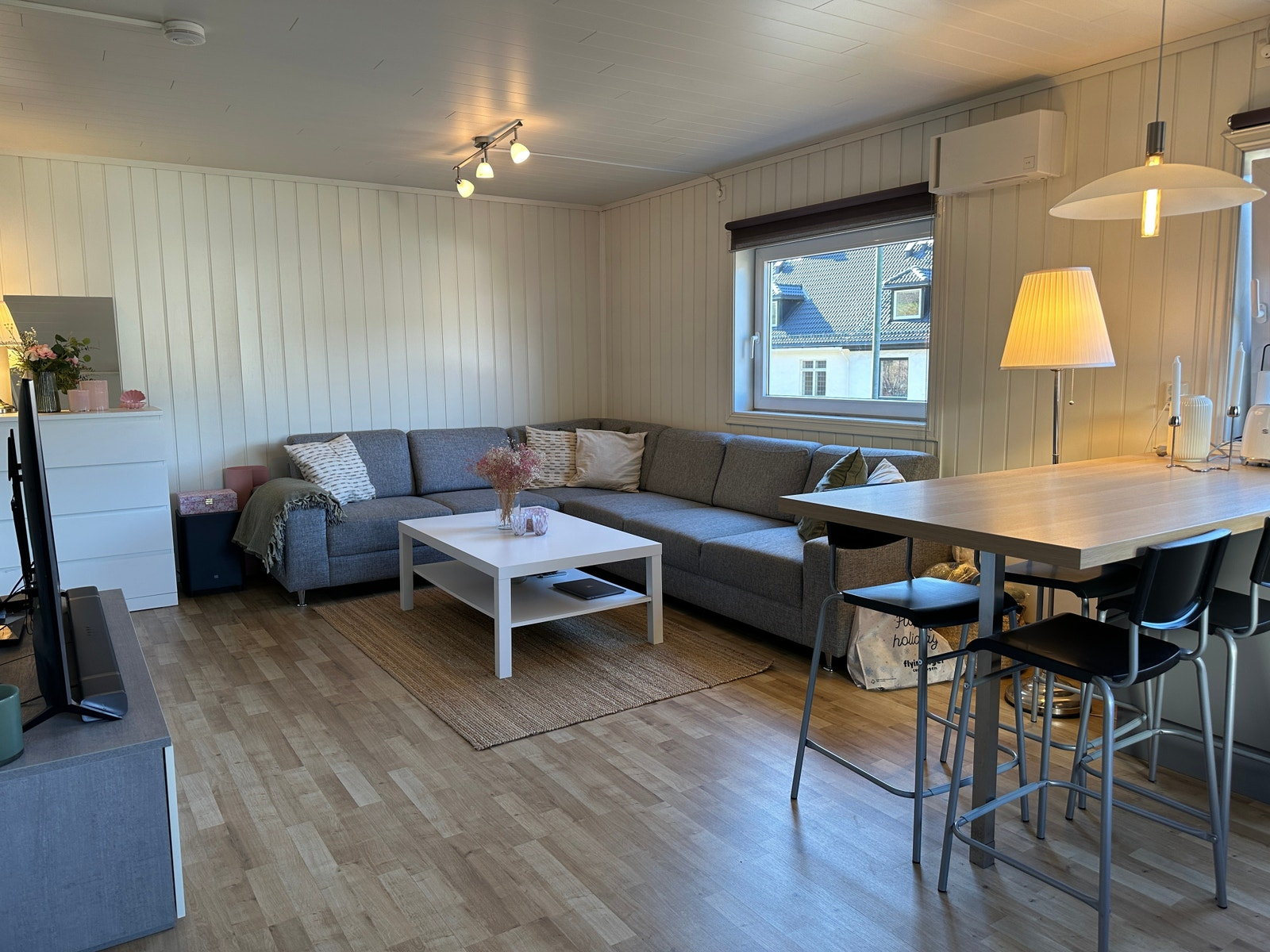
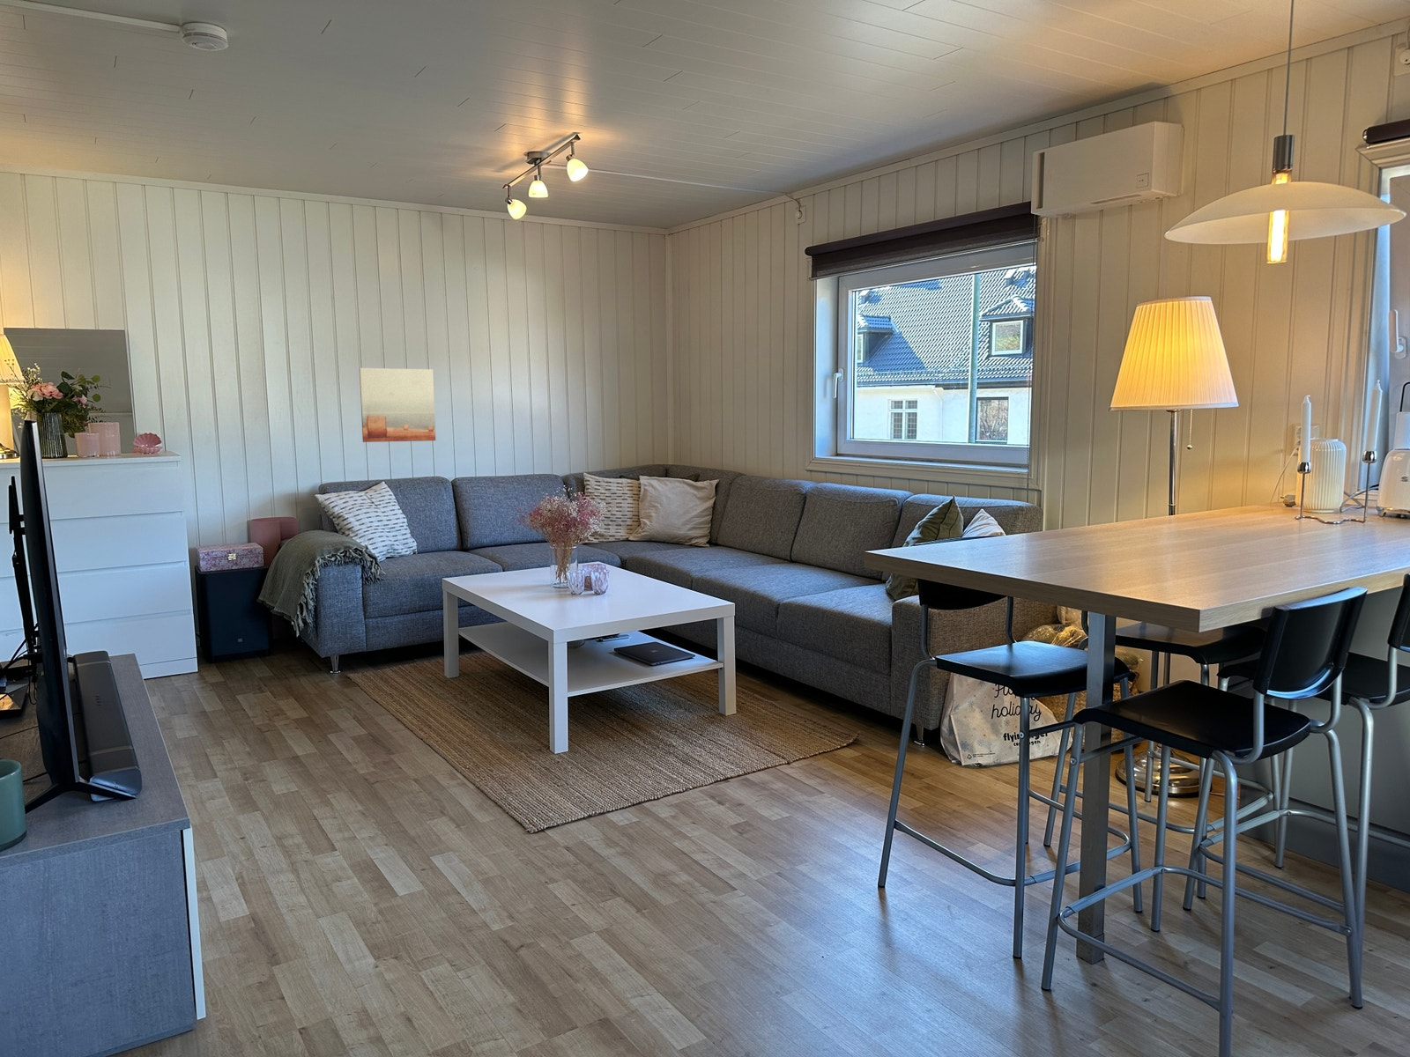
+ wall art (397, 405)
